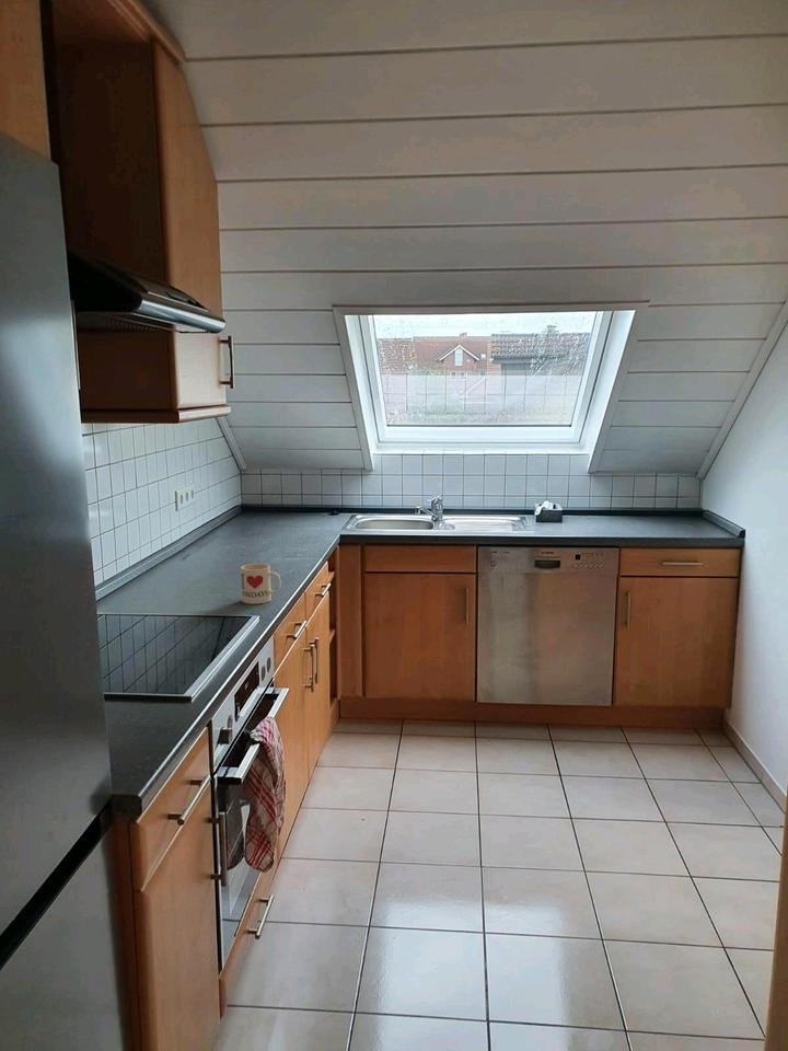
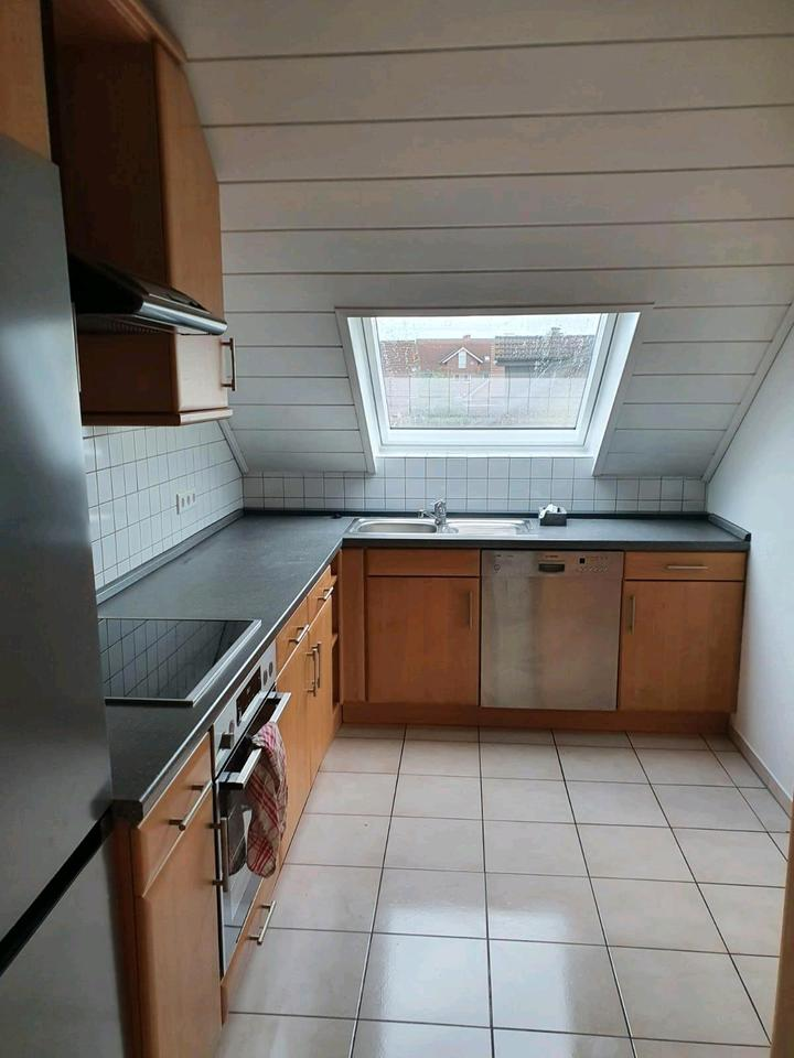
- mug (260, 584)
